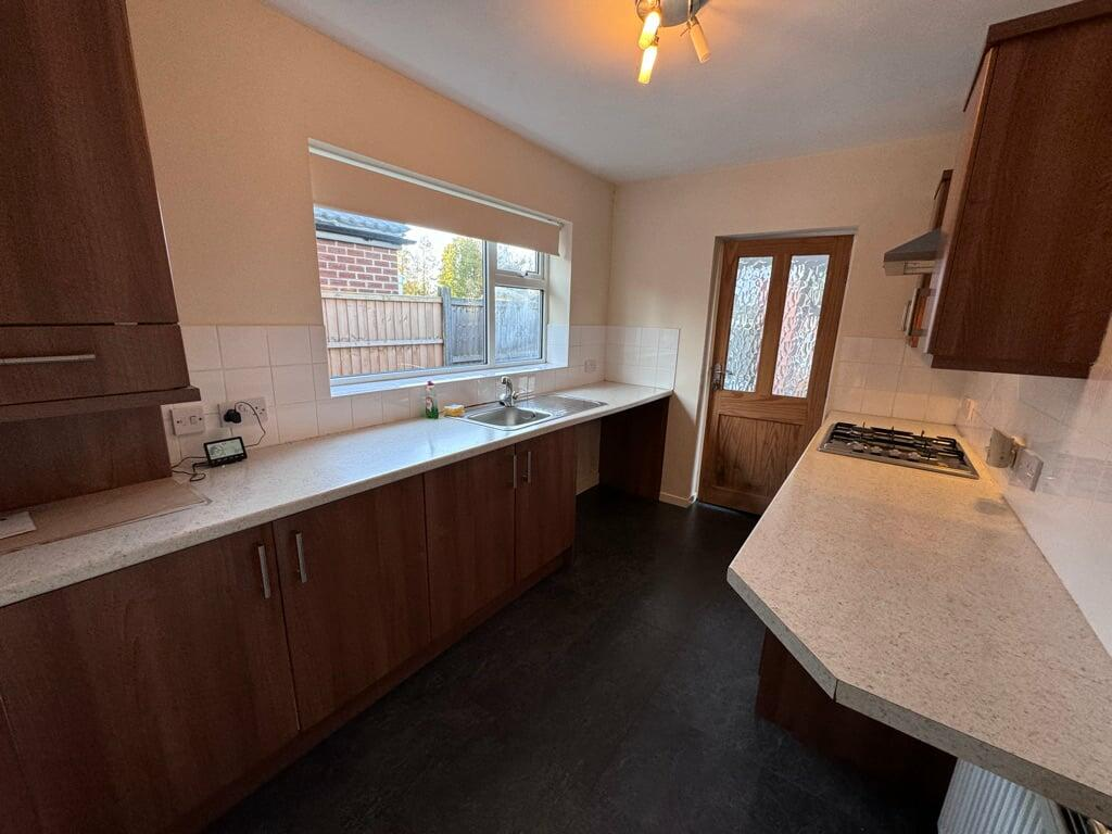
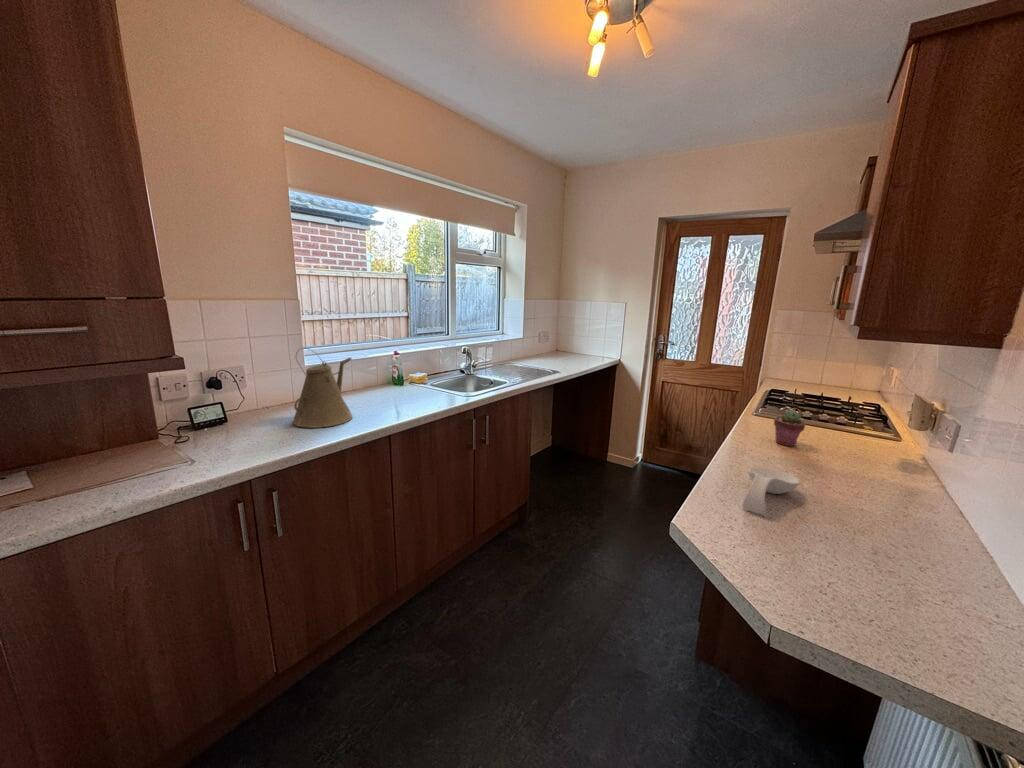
+ spoon rest (767, 483)
+ potted succulent (788, 427)
+ kettle (322, 383)
